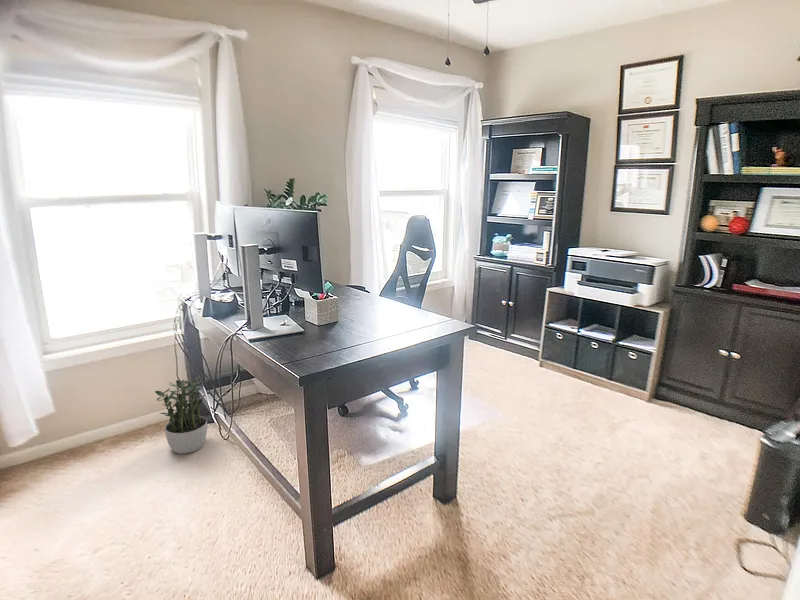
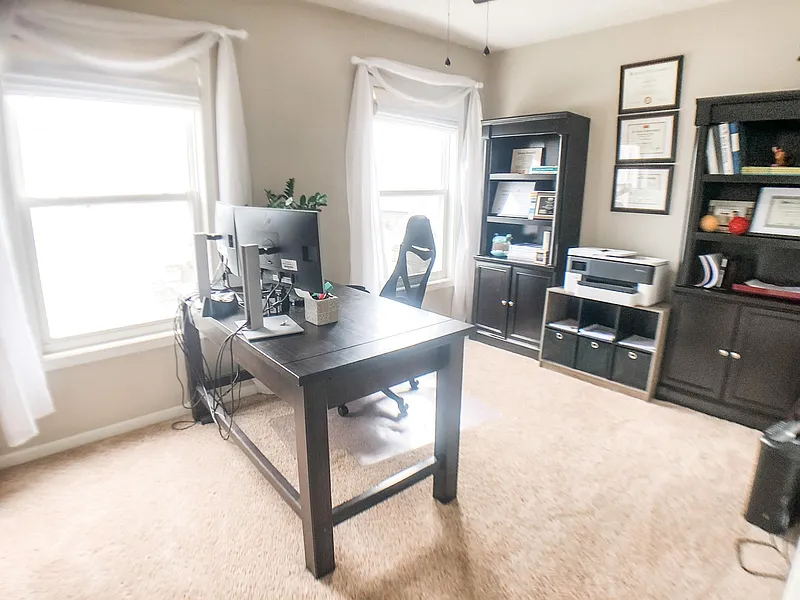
- potted plant (181, 412)
